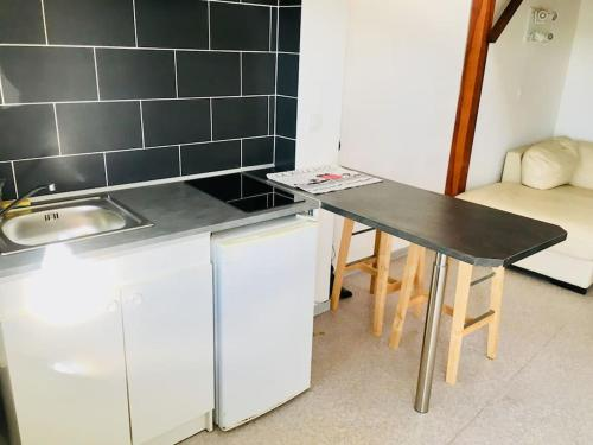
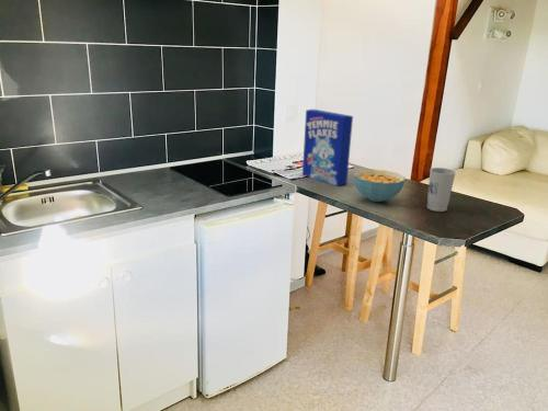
+ cup (439, 190)
+ cereal bowl (377, 187)
+ cereal box (326, 146)
